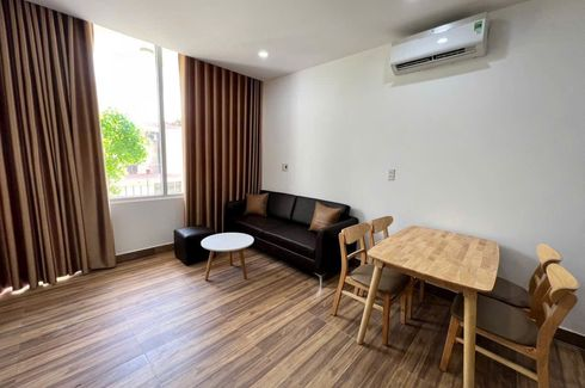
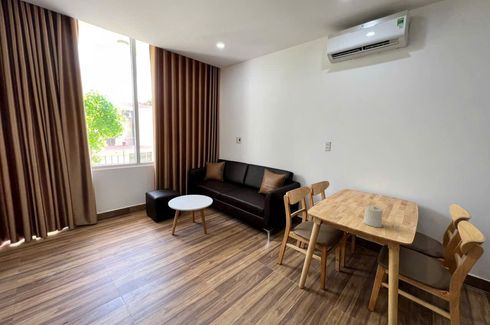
+ candle (373, 214)
